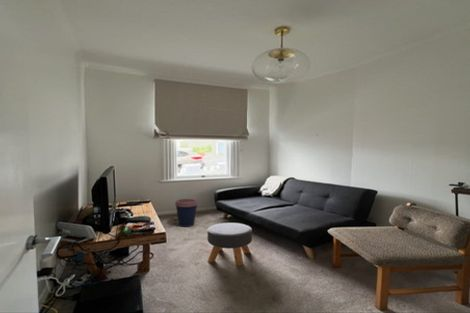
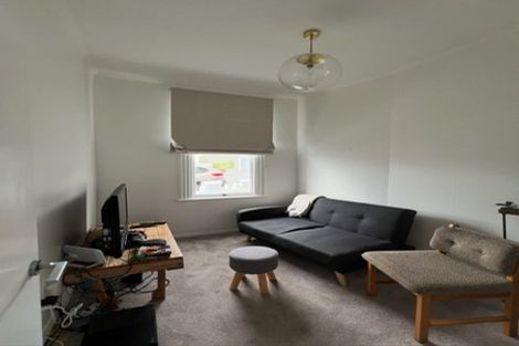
- coffee cup (186, 212)
